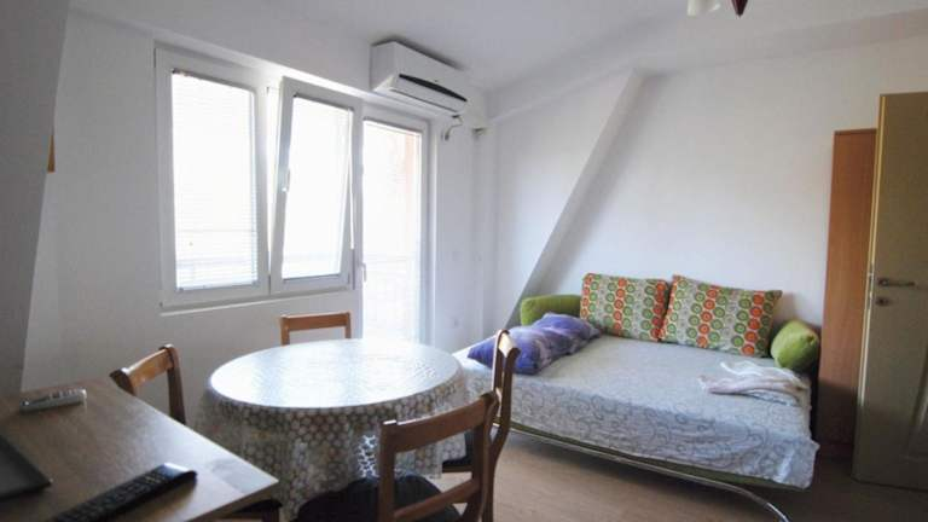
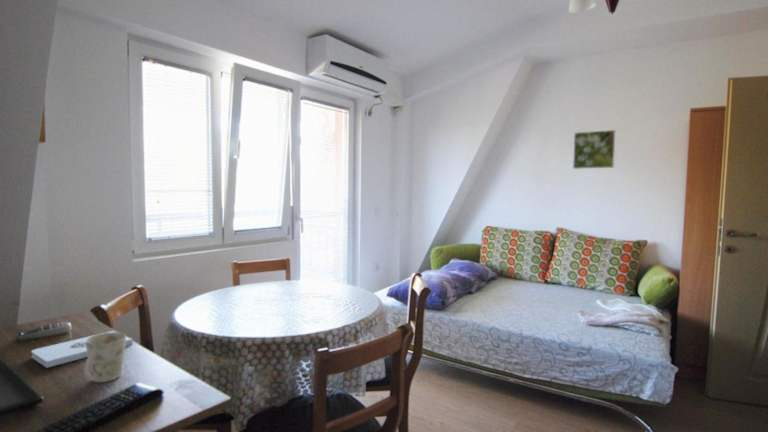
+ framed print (593, 149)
+ notepad (83, 347)
+ mug (102, 360)
